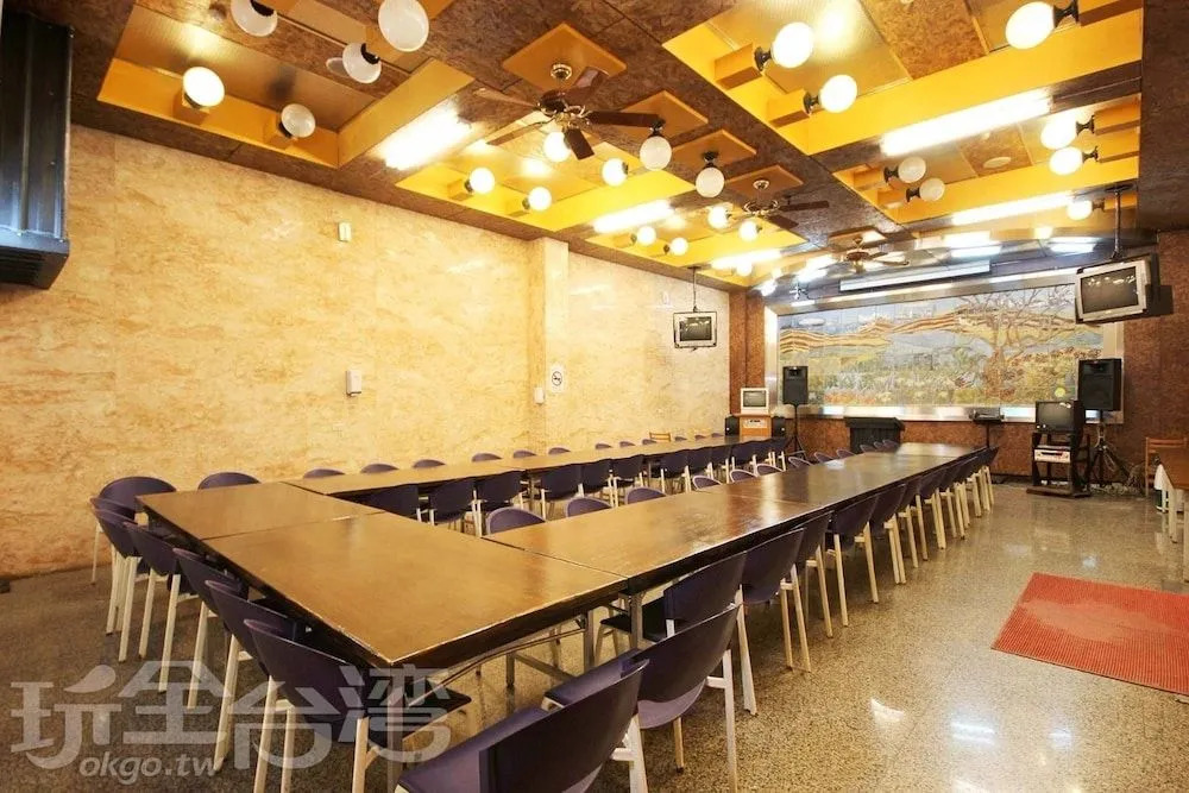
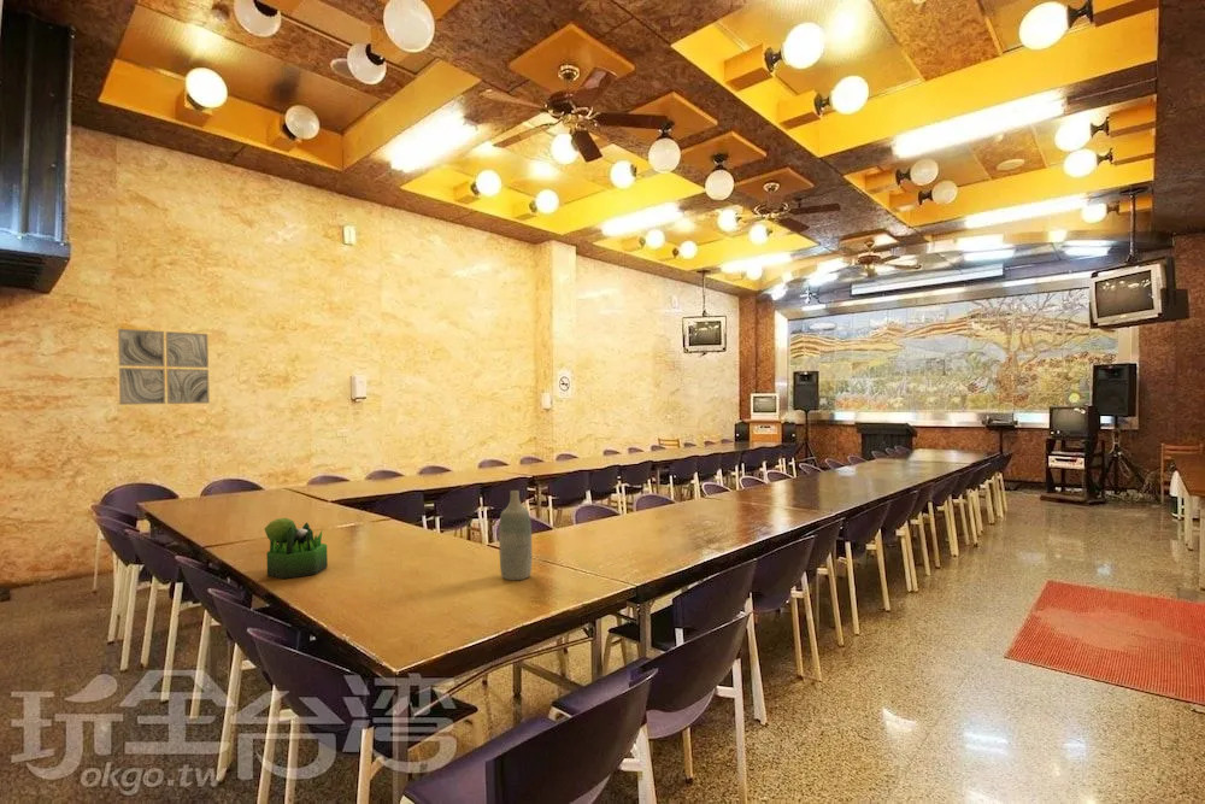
+ bottle (515, 533)
+ wall art (164, 369)
+ plant (296, 544)
